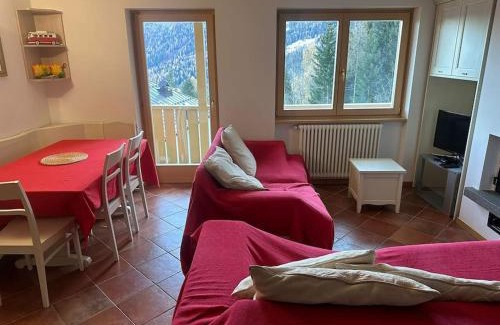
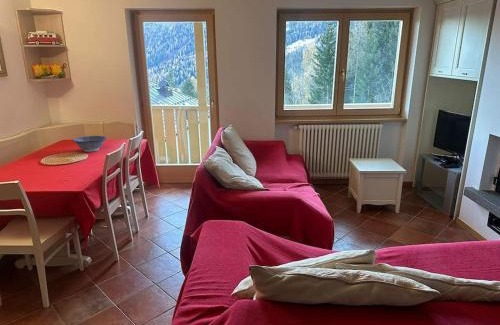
+ decorative bowl (90, 144)
